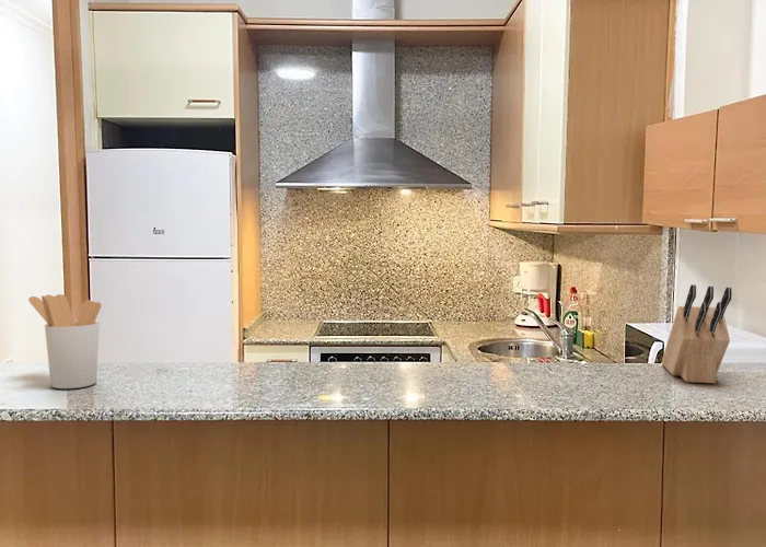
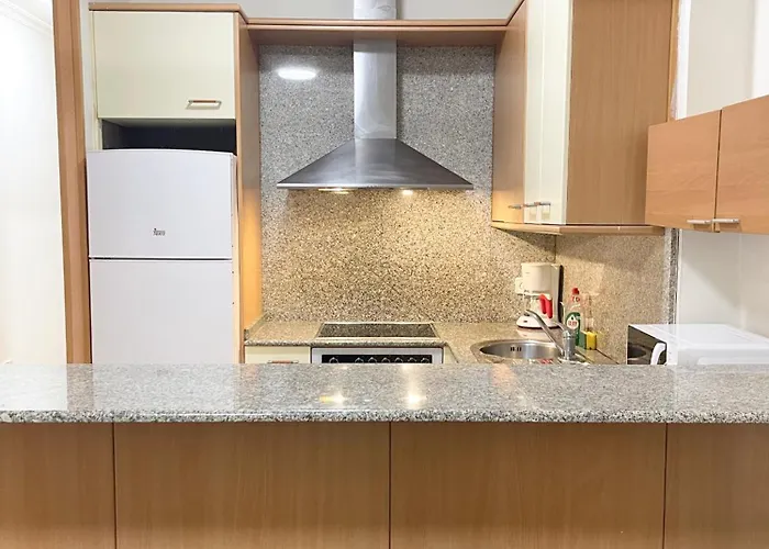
- knife block (696, 329)
- utensil holder (65, 337)
